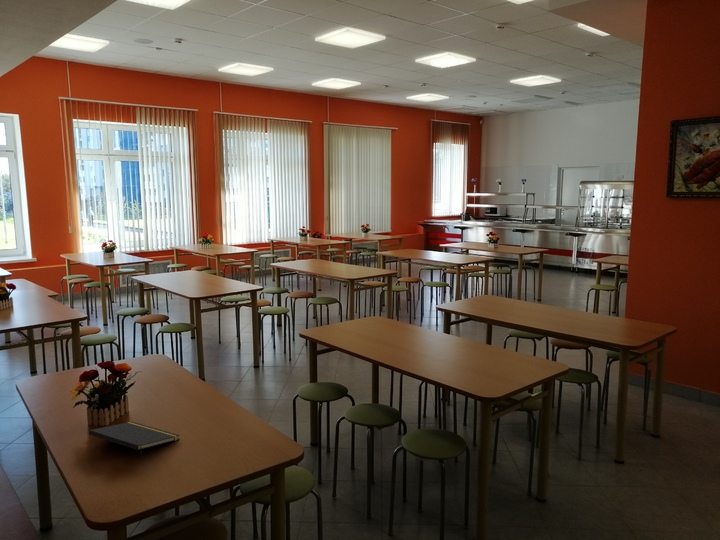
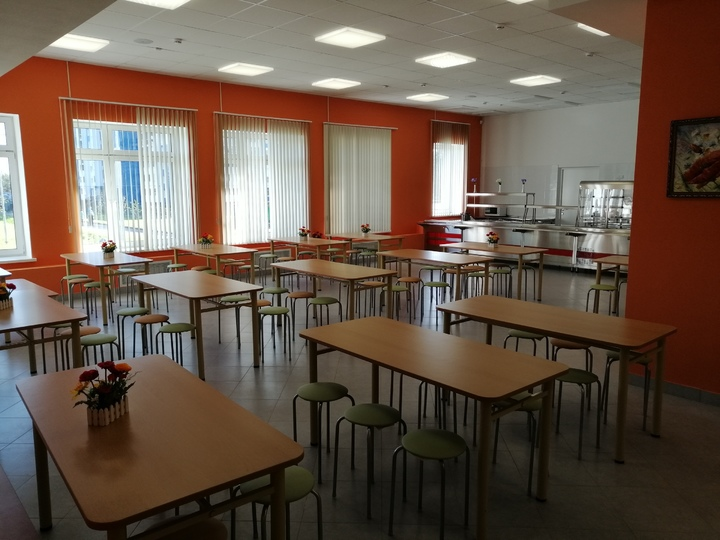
- notepad (134, 434)
